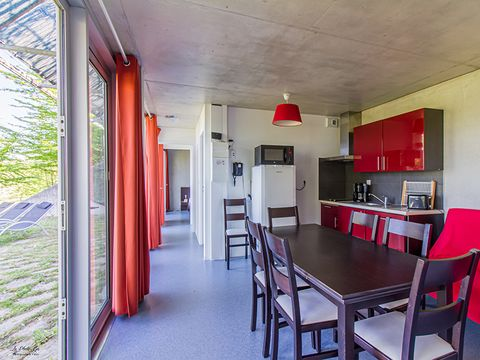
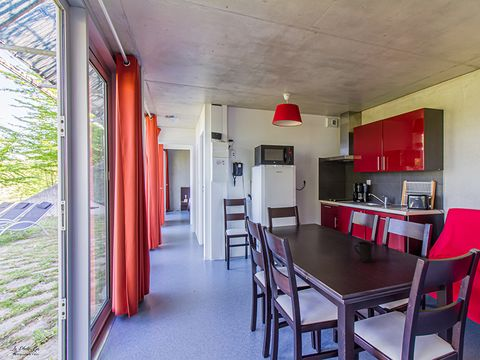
+ mug (364, 251)
